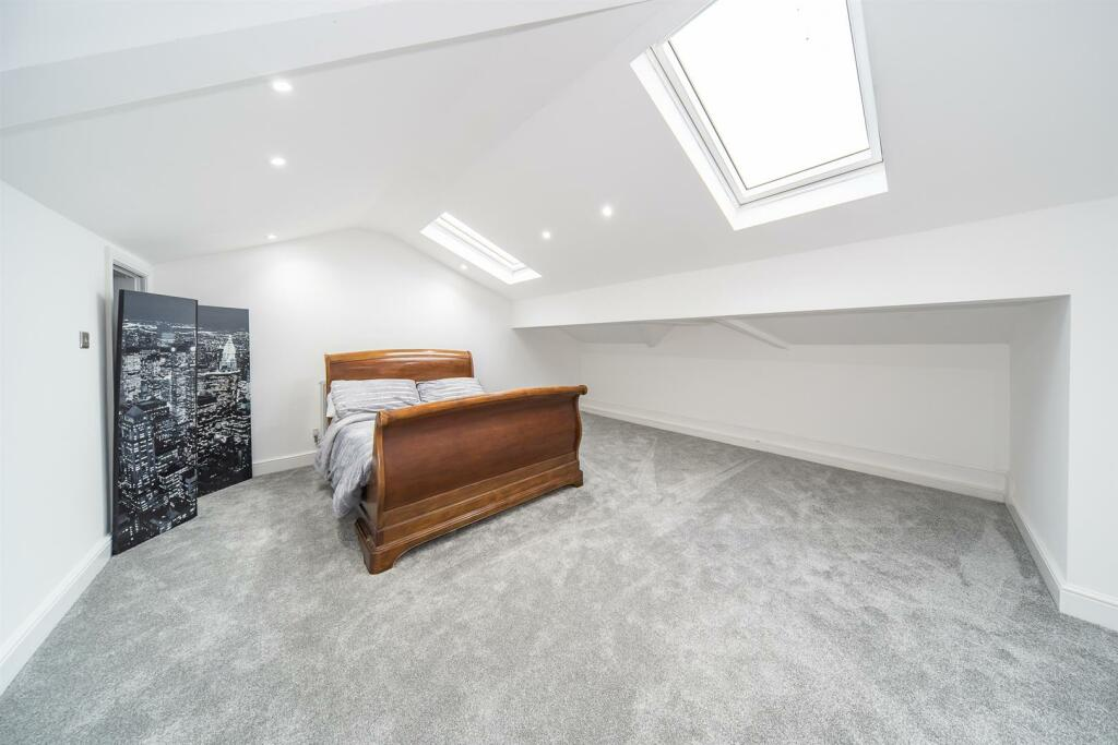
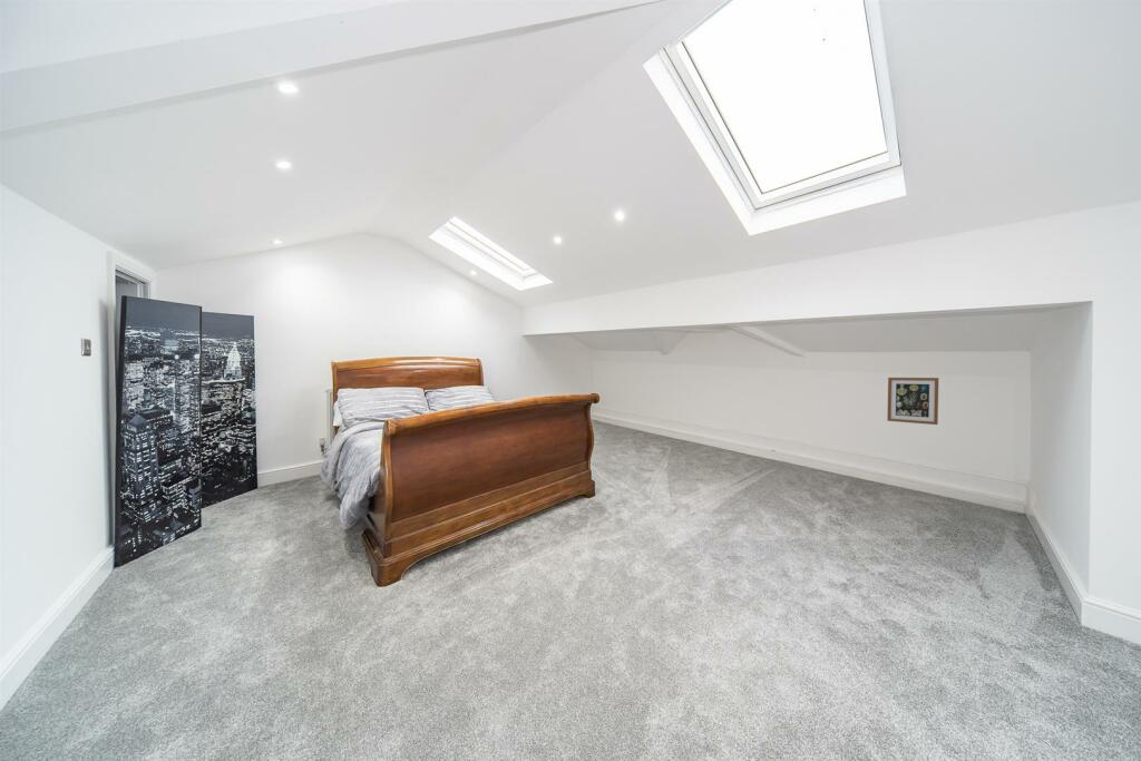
+ wall art (911, 400)
